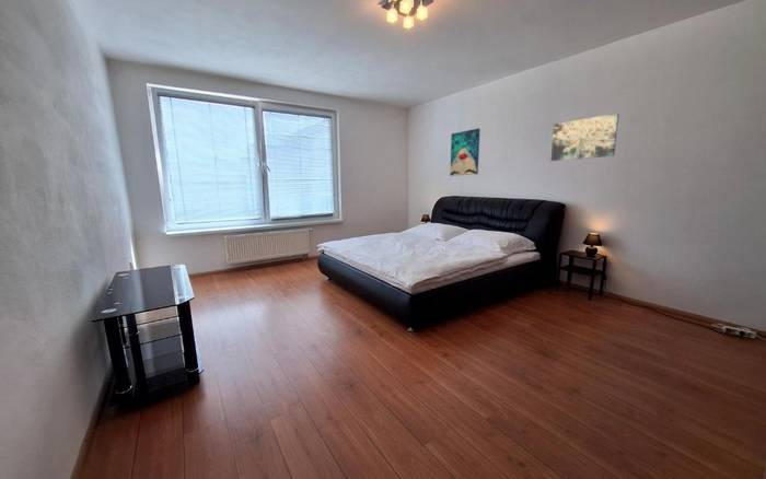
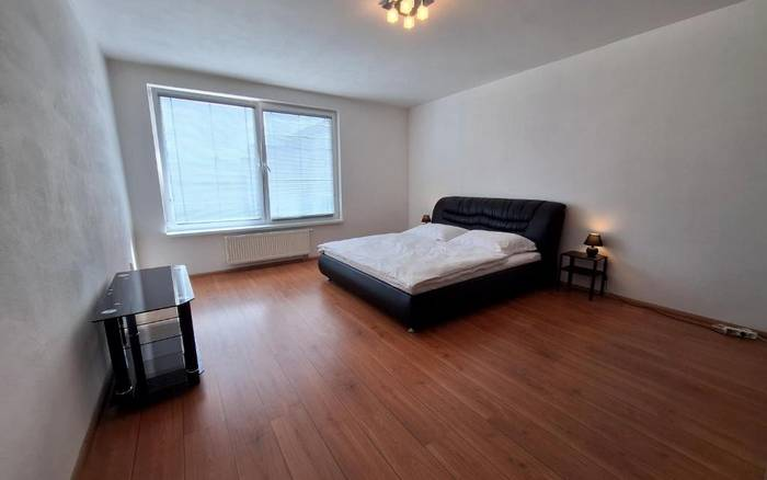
- wall art (464, 153)
- wall art (581, 139)
